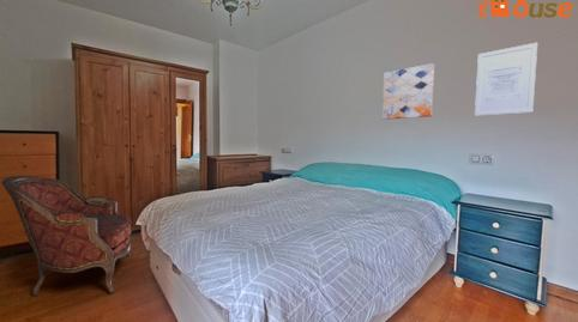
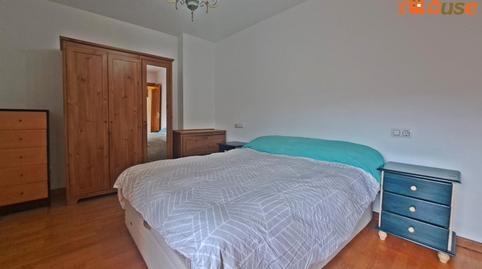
- wall art (504, 81)
- wall art (407, 93)
- armchair (74, 226)
